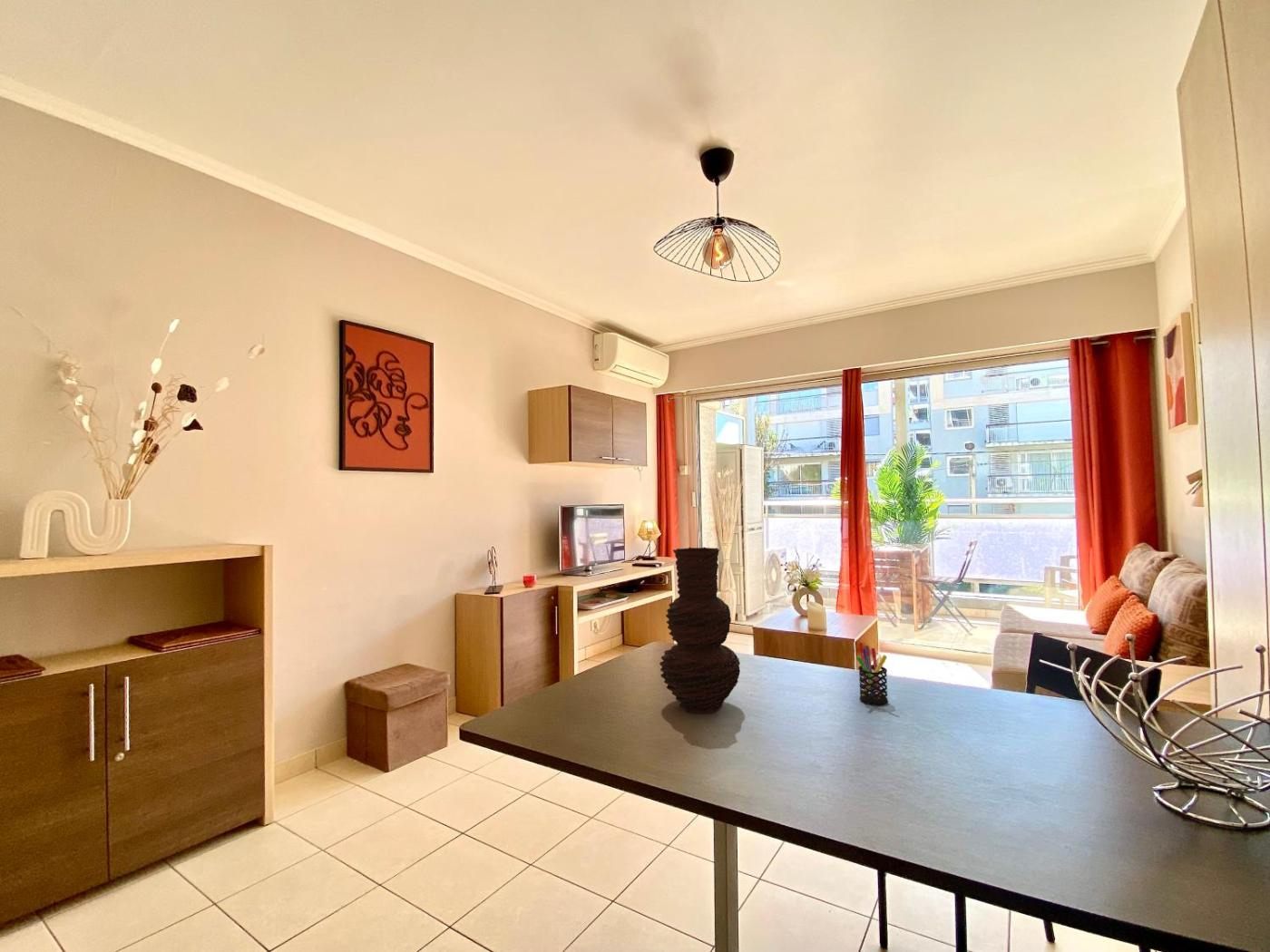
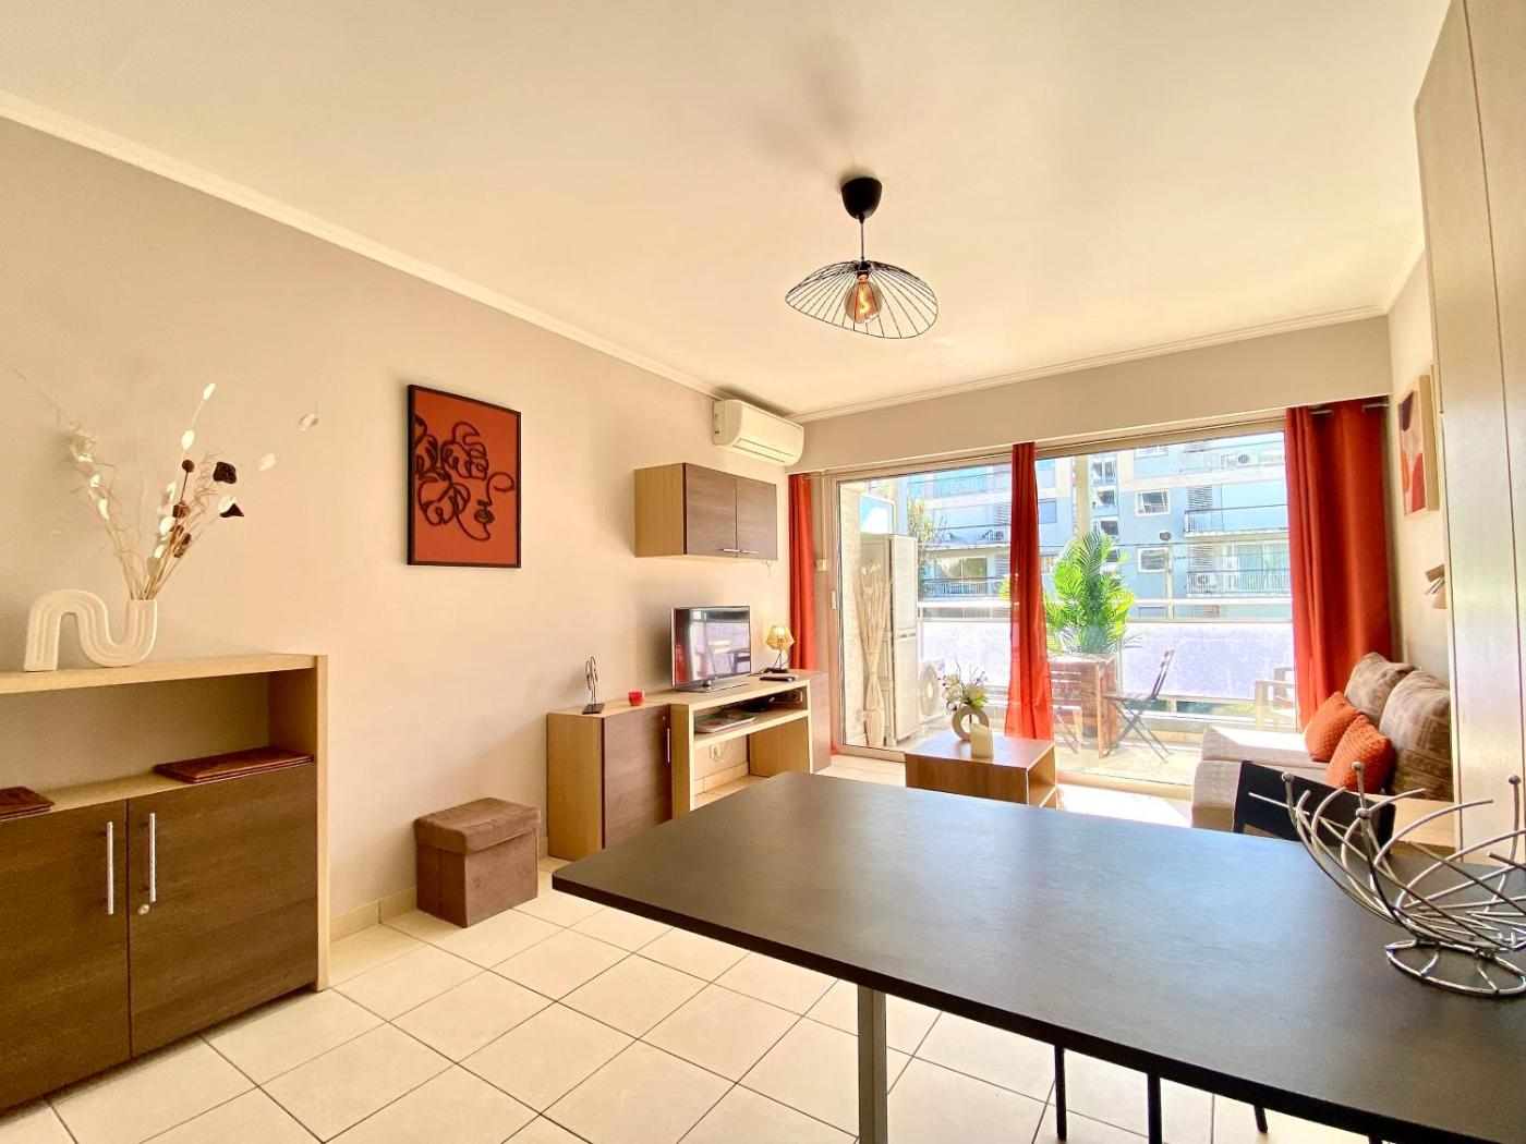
- vase (698, 627)
- pen holder (869, 673)
